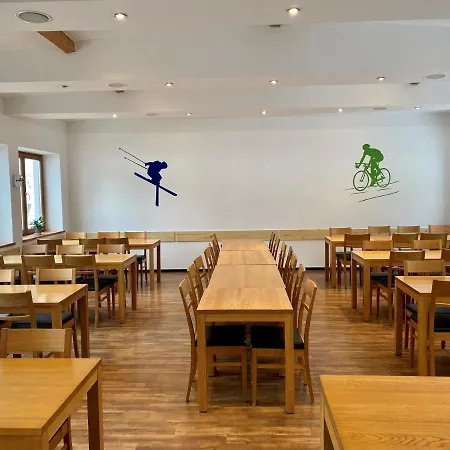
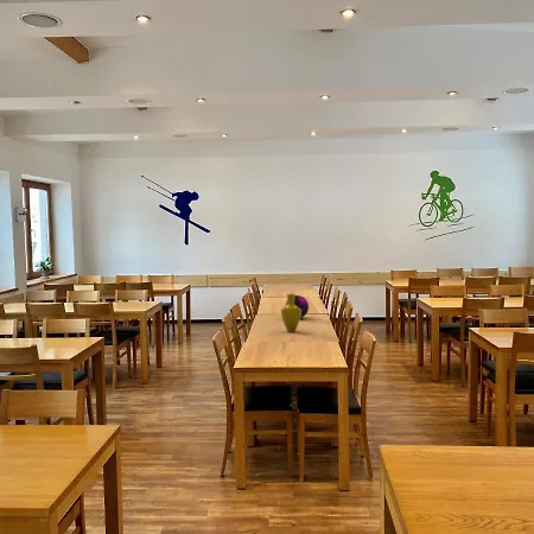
+ vase (291, 312)
+ decorative orb (297, 305)
